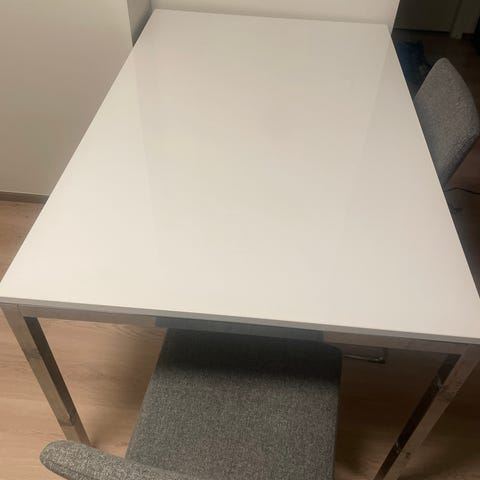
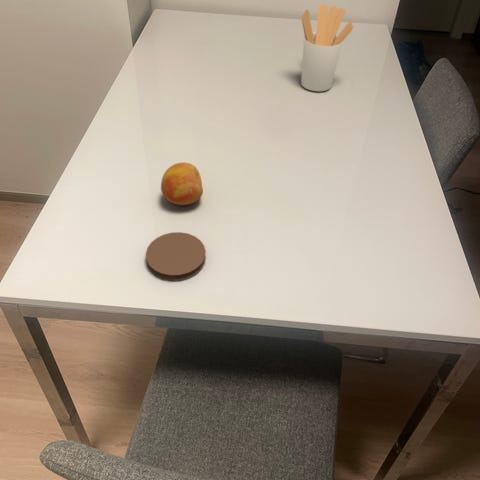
+ coaster (176, 255)
+ utensil holder (322, 47)
+ fruit (182, 182)
